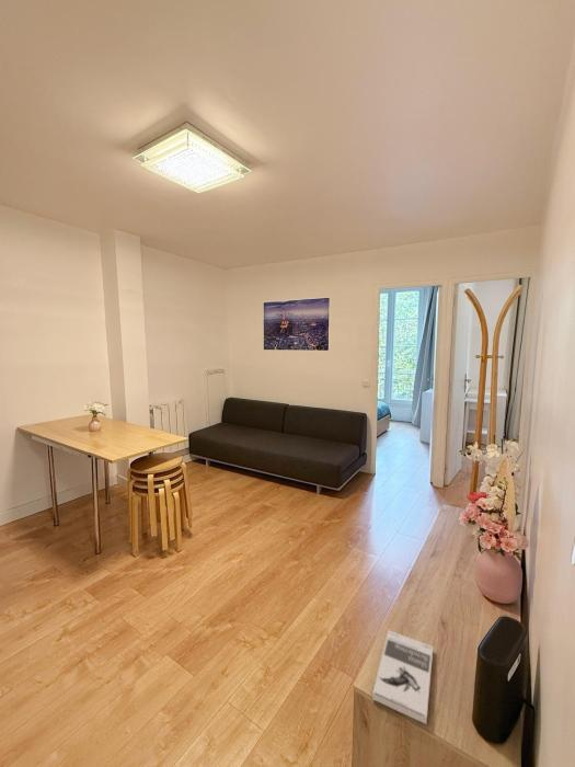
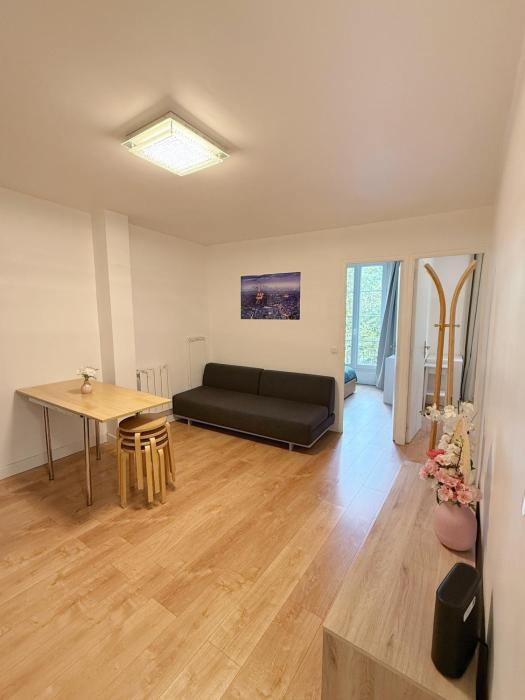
- book (404, 671)
